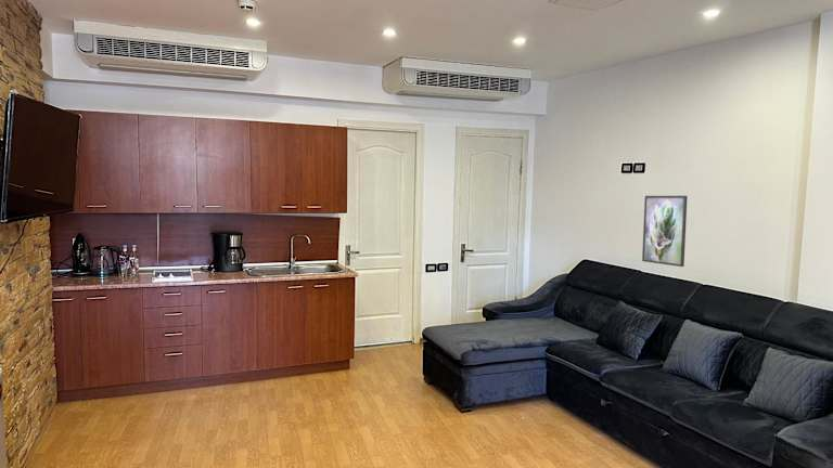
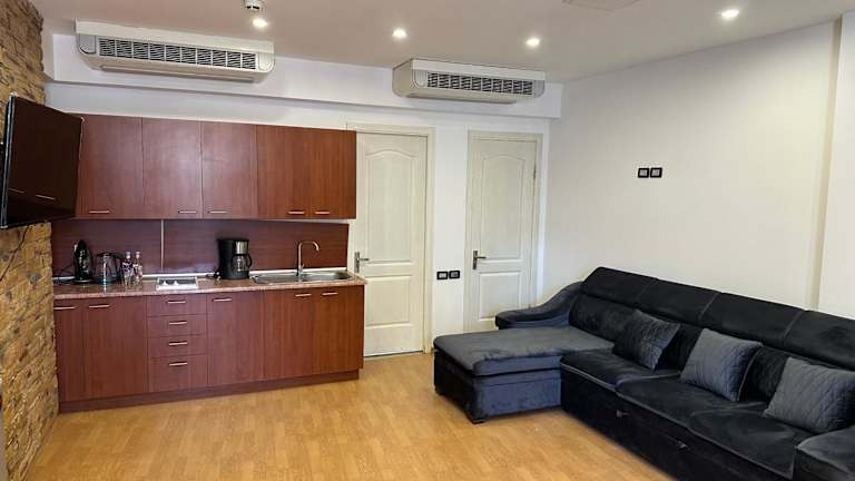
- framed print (663, 230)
